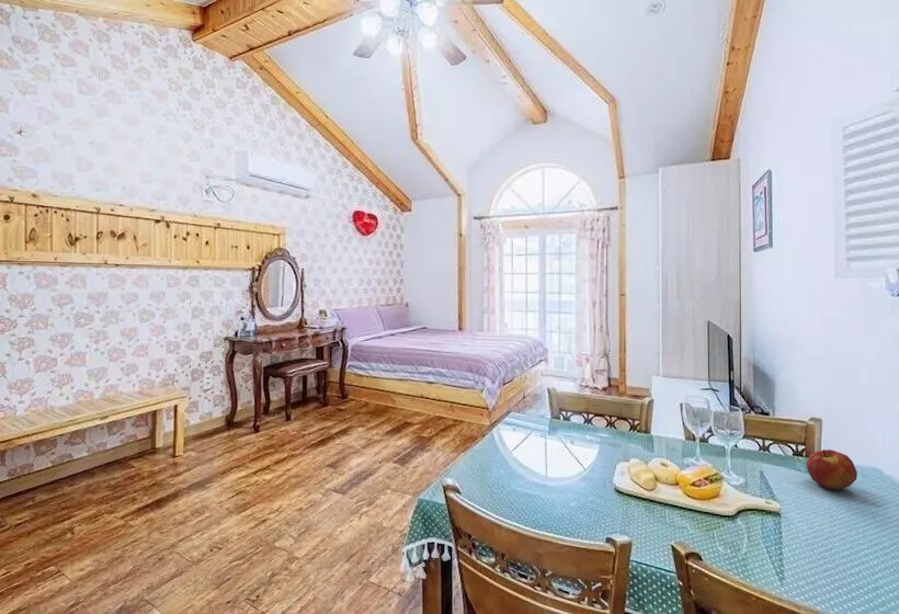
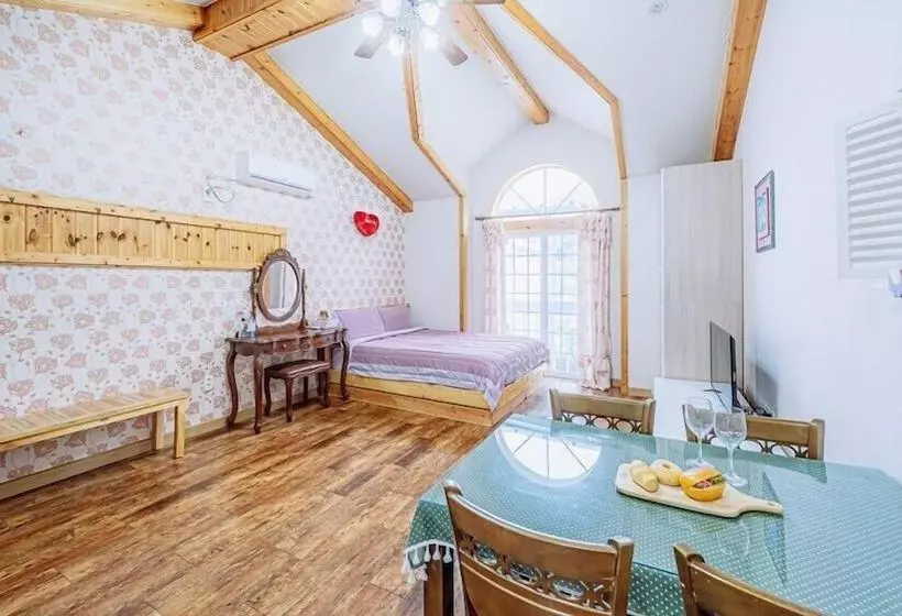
- apple (831, 467)
